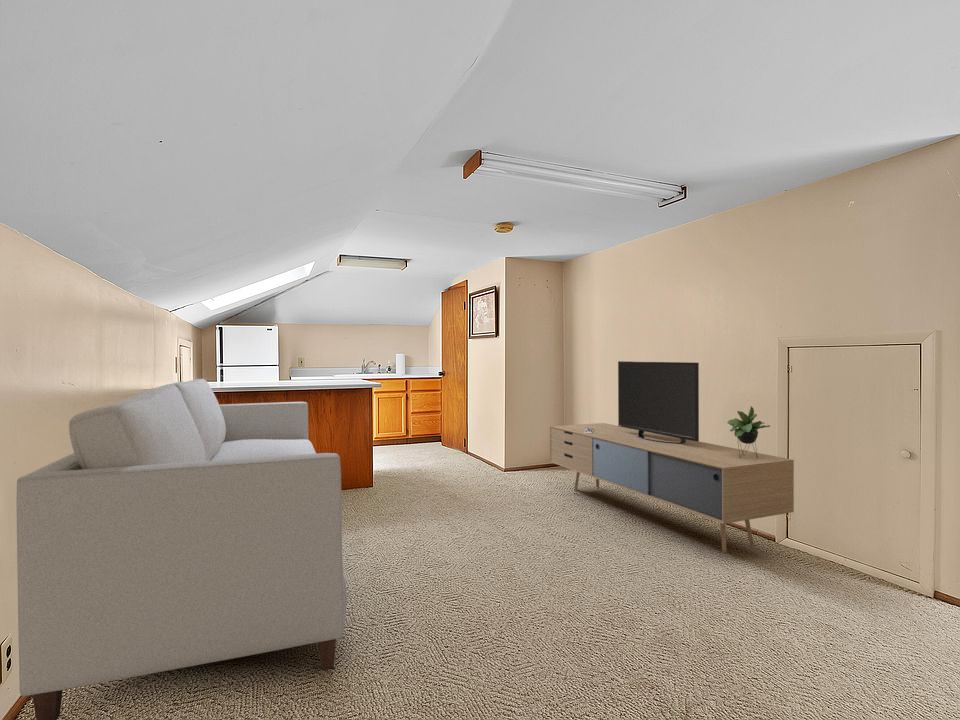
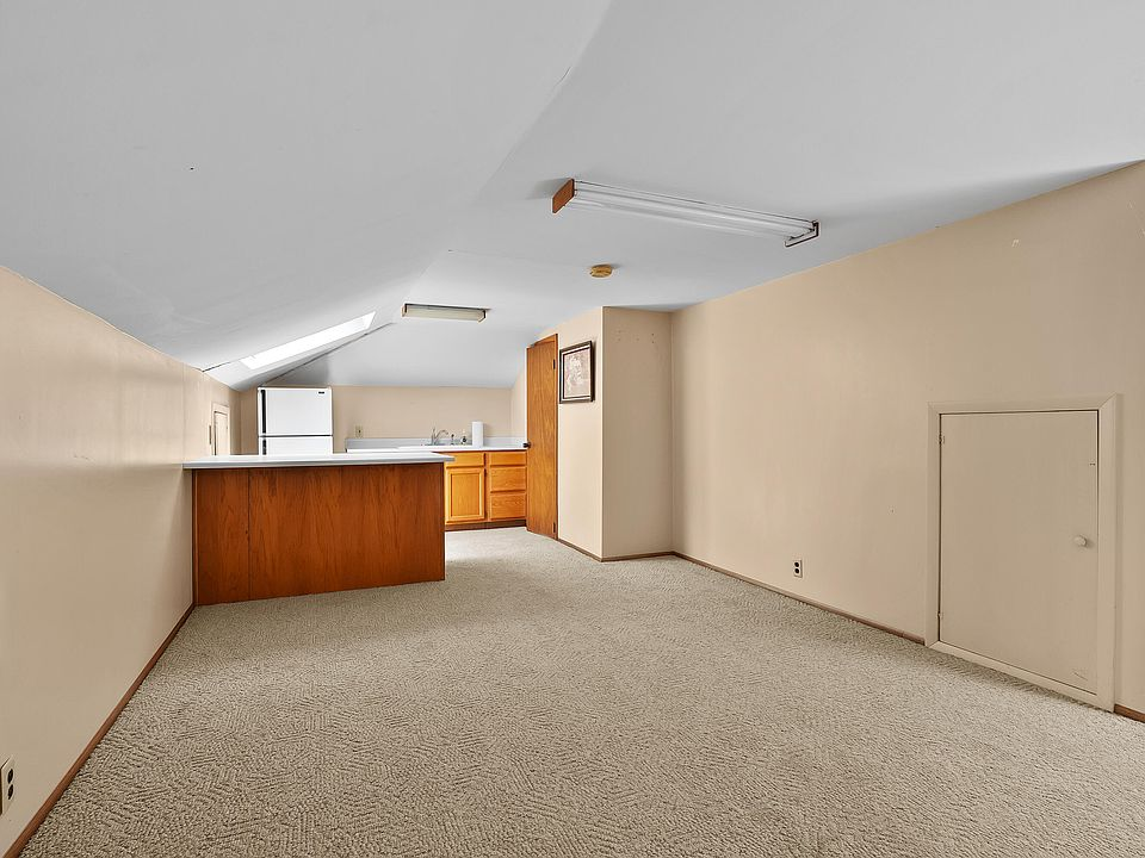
- media console (650, 437)
- sofa (227, 475)
